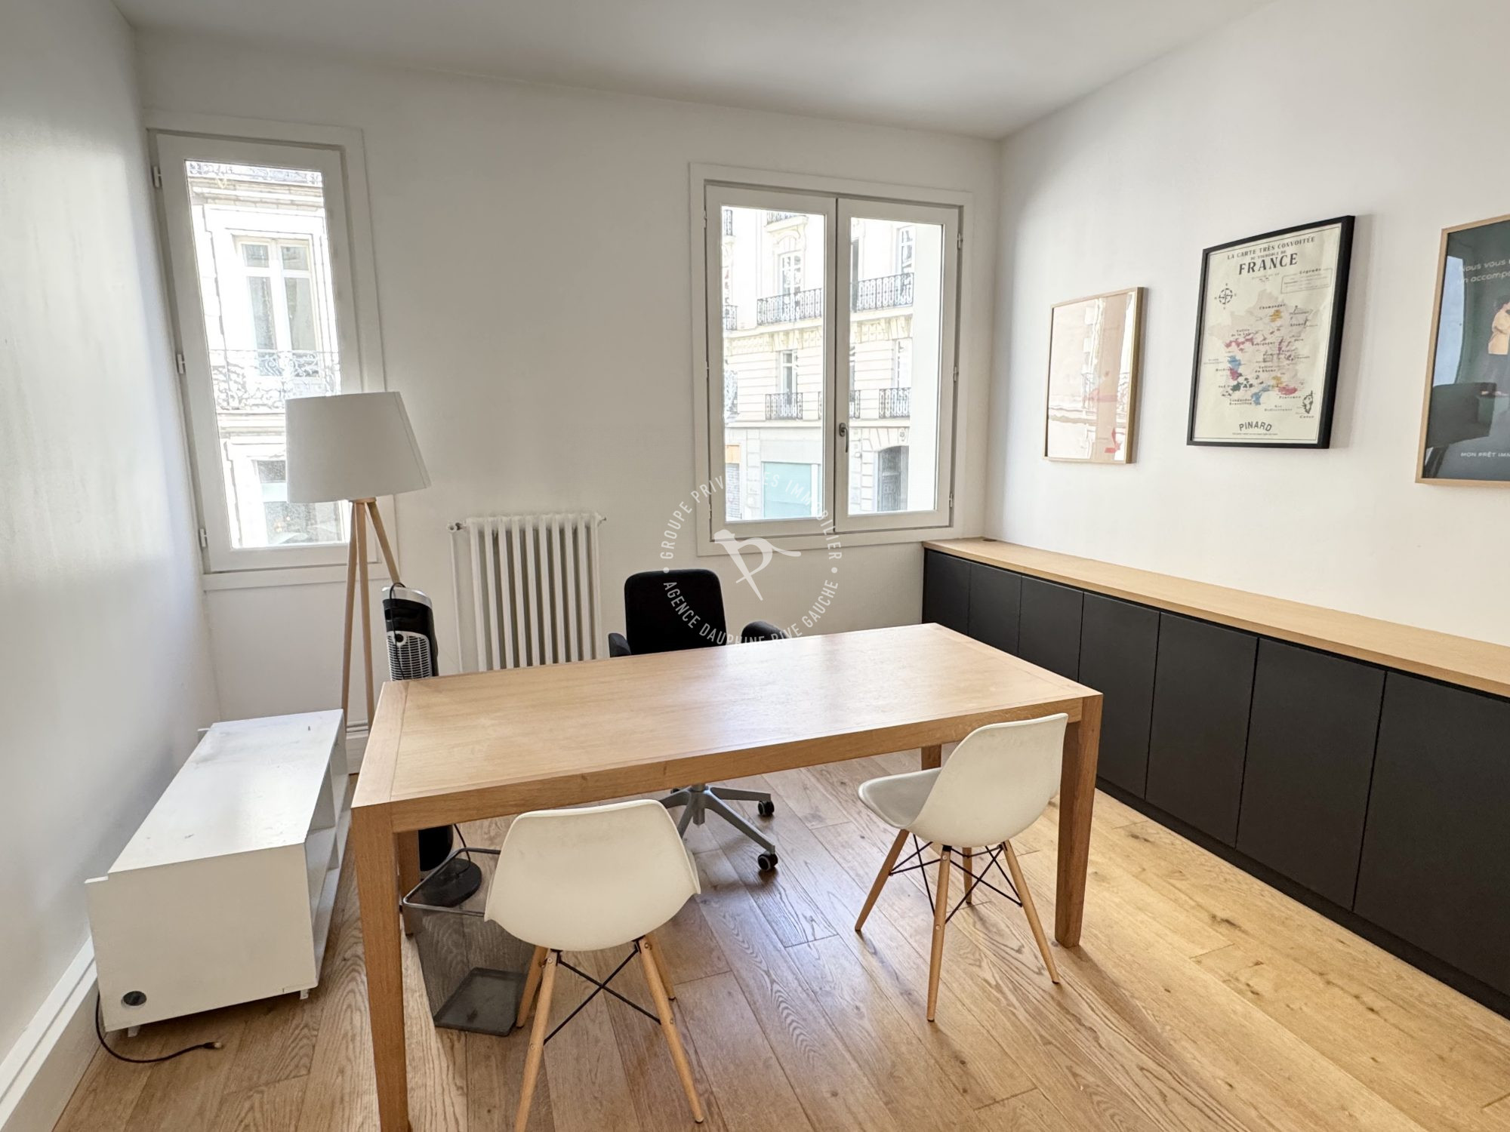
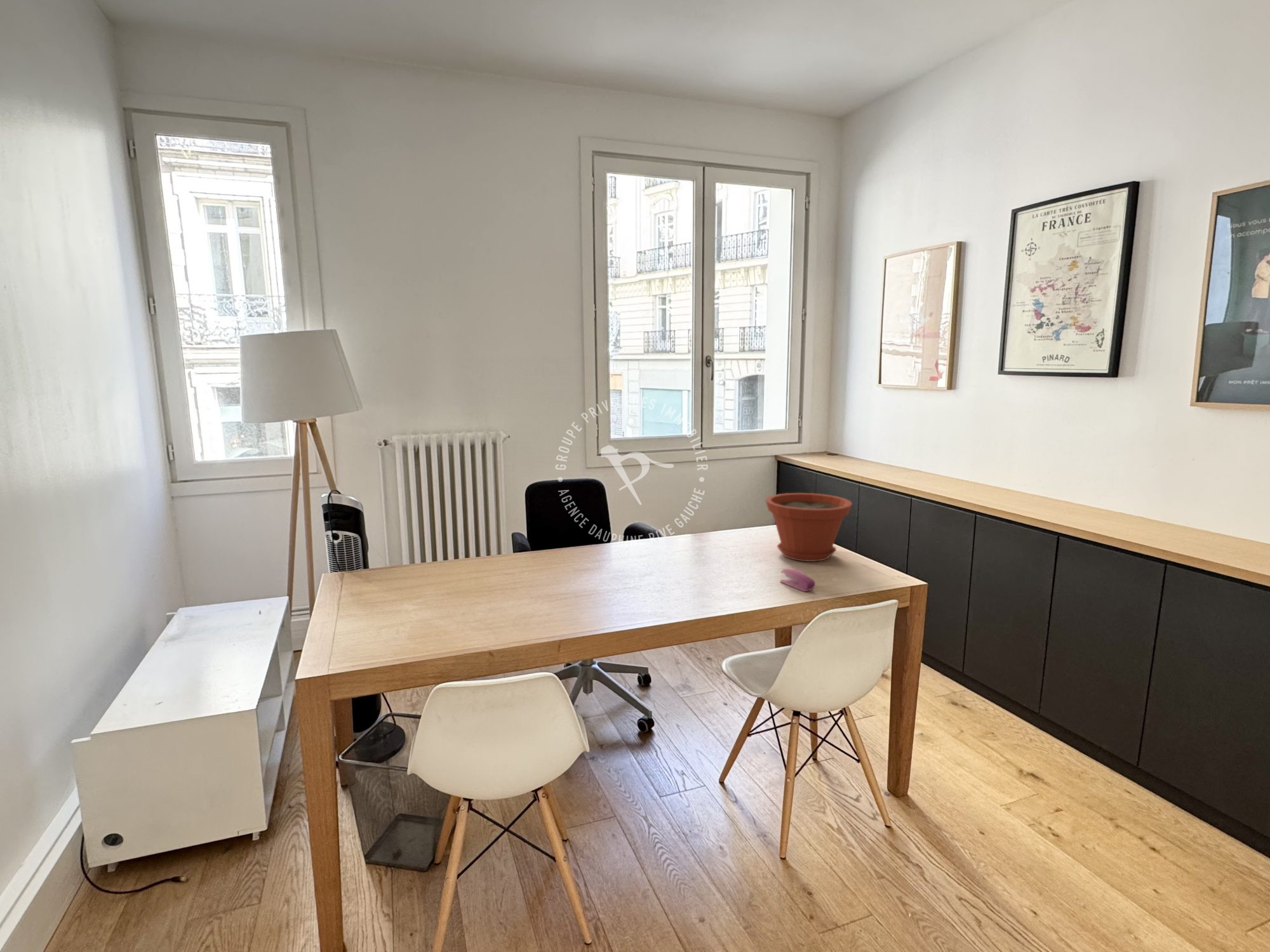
+ stapler (797, 579)
+ plant pot (807, 528)
